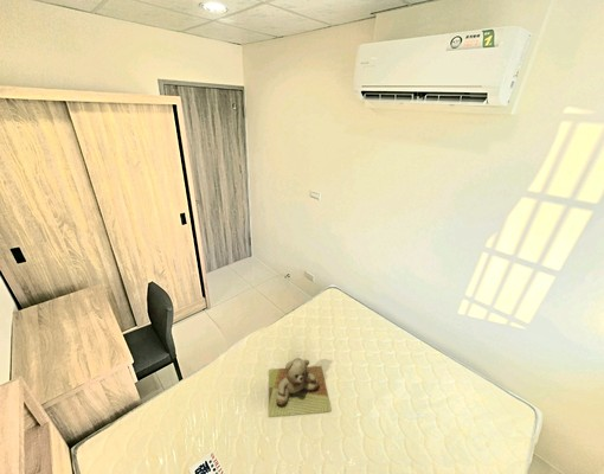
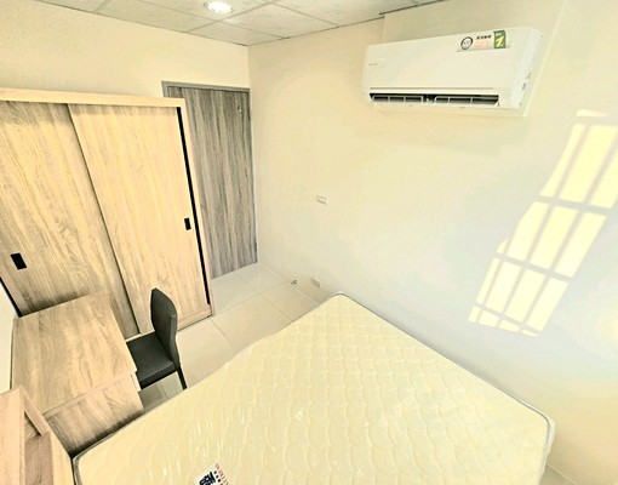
- teddy bear (298, 376)
